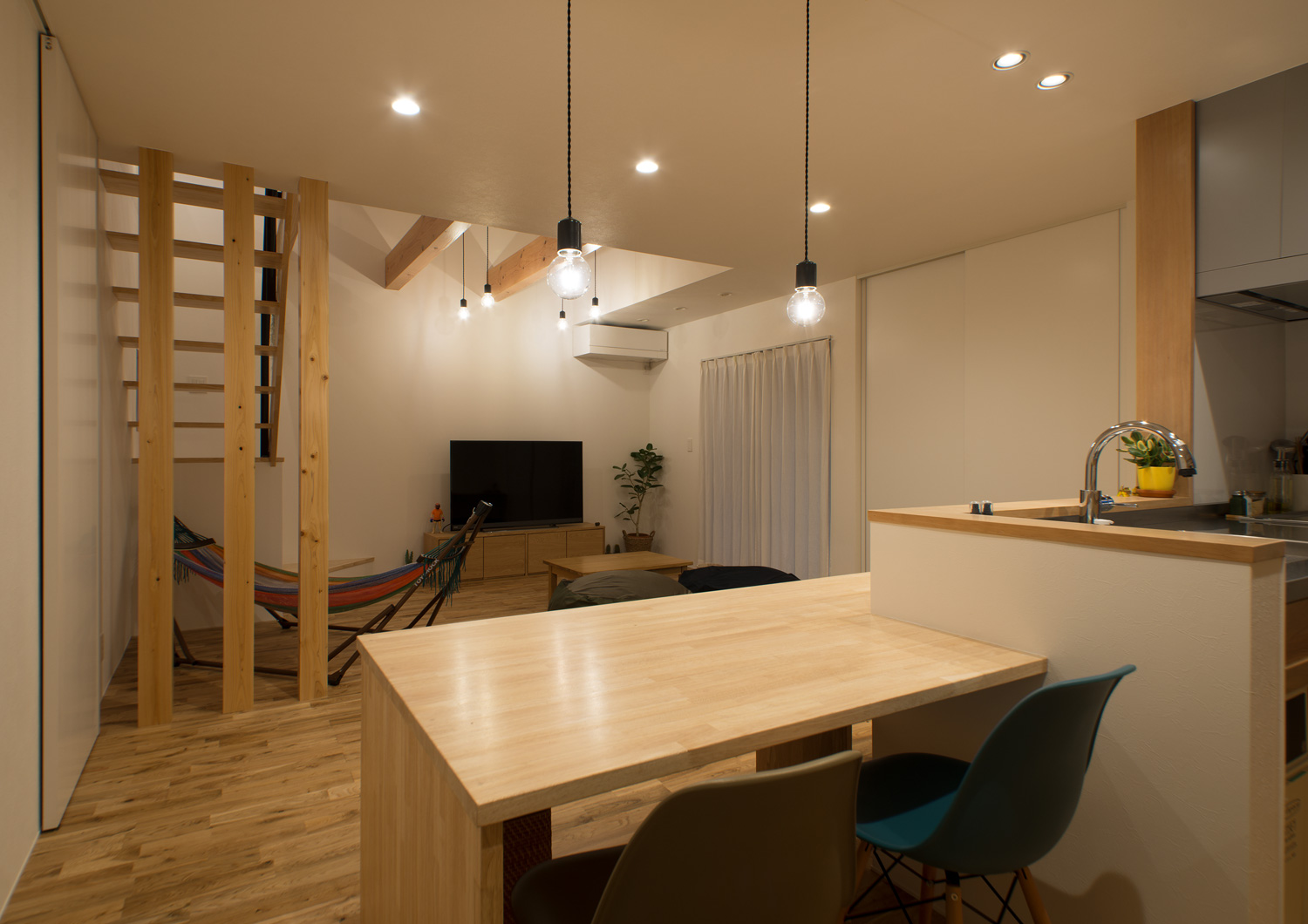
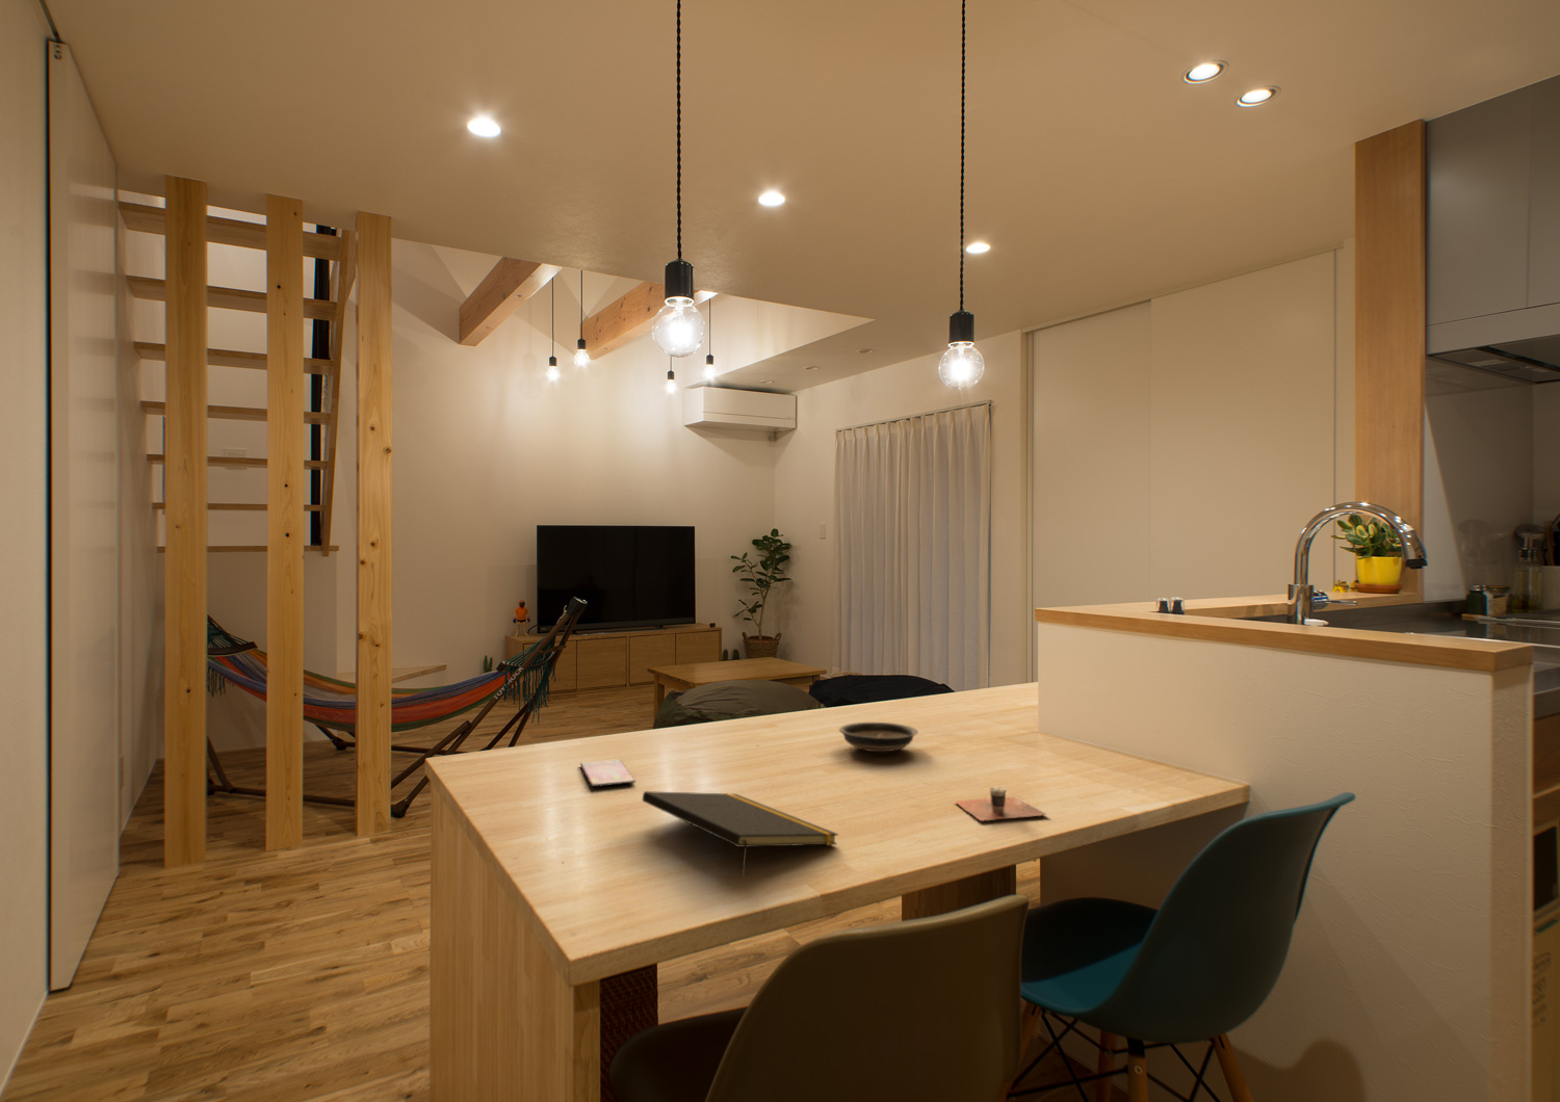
+ saucer (878, 738)
+ notepad (736, 817)
+ cup (999, 798)
+ smartphone (606, 773)
